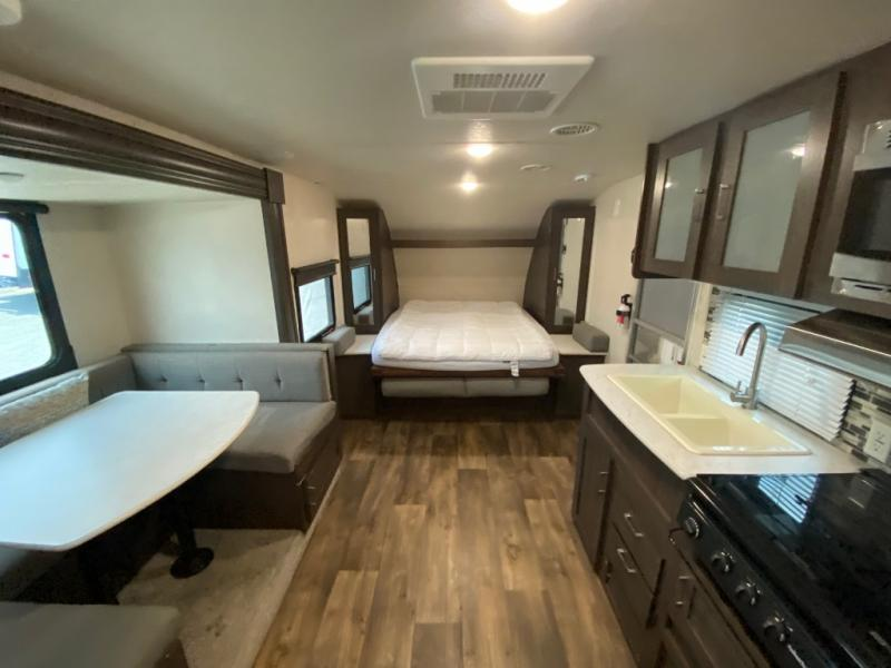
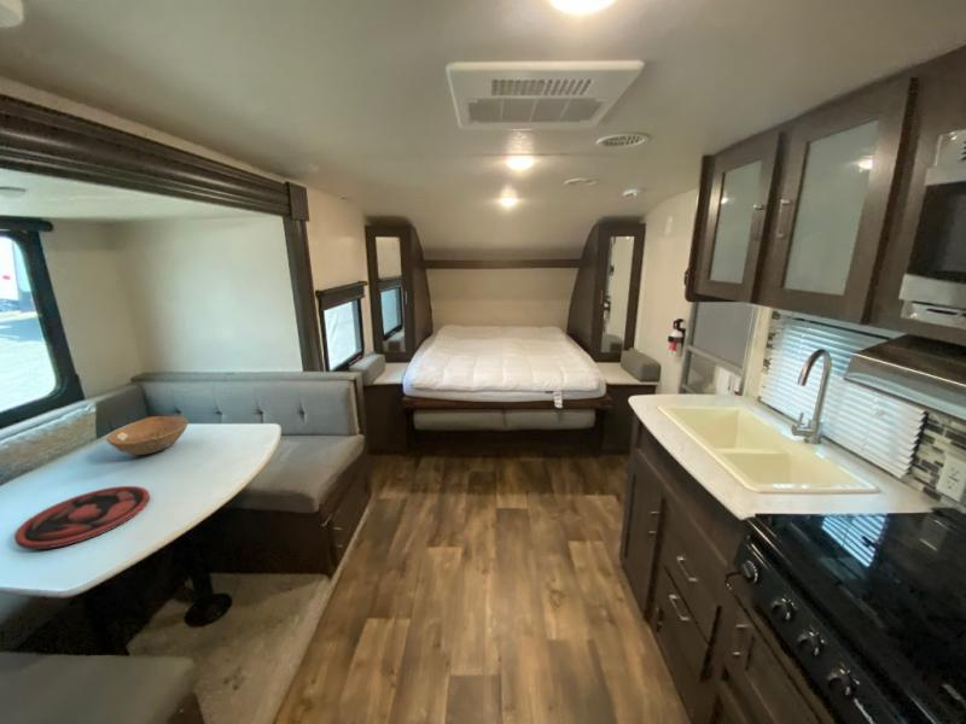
+ bowl (151, 438)
+ plate (87, 513)
